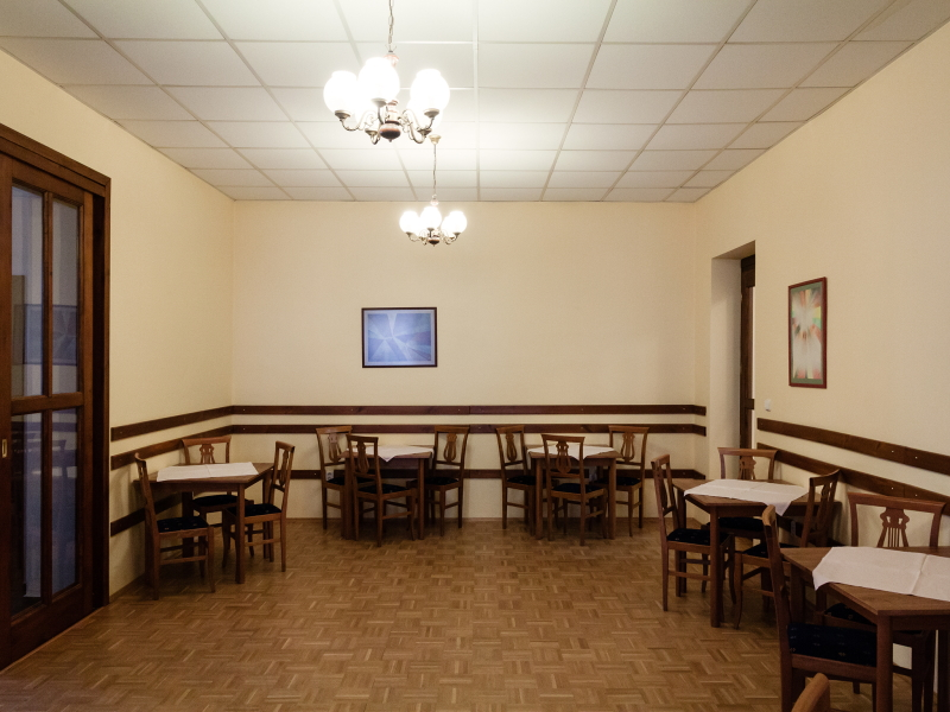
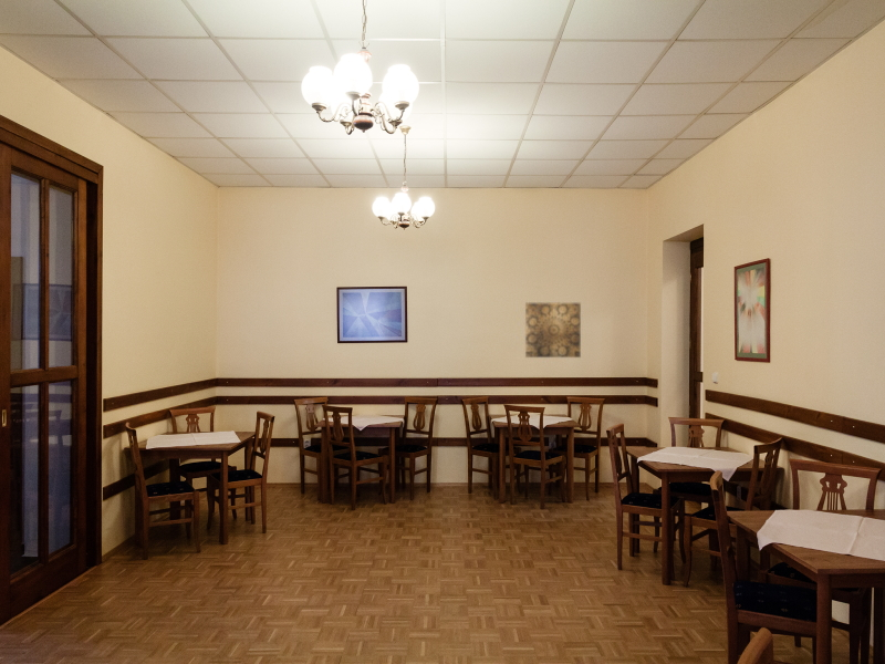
+ wall art (552, 330)
